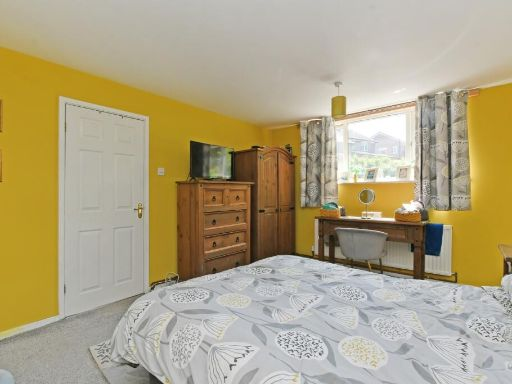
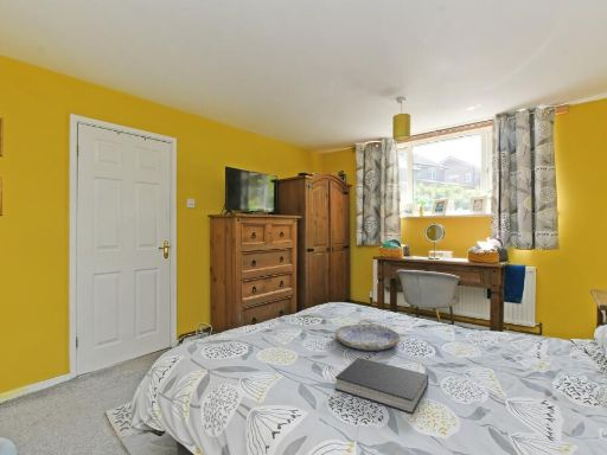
+ serving tray (366, 335)
+ book (382, 380)
